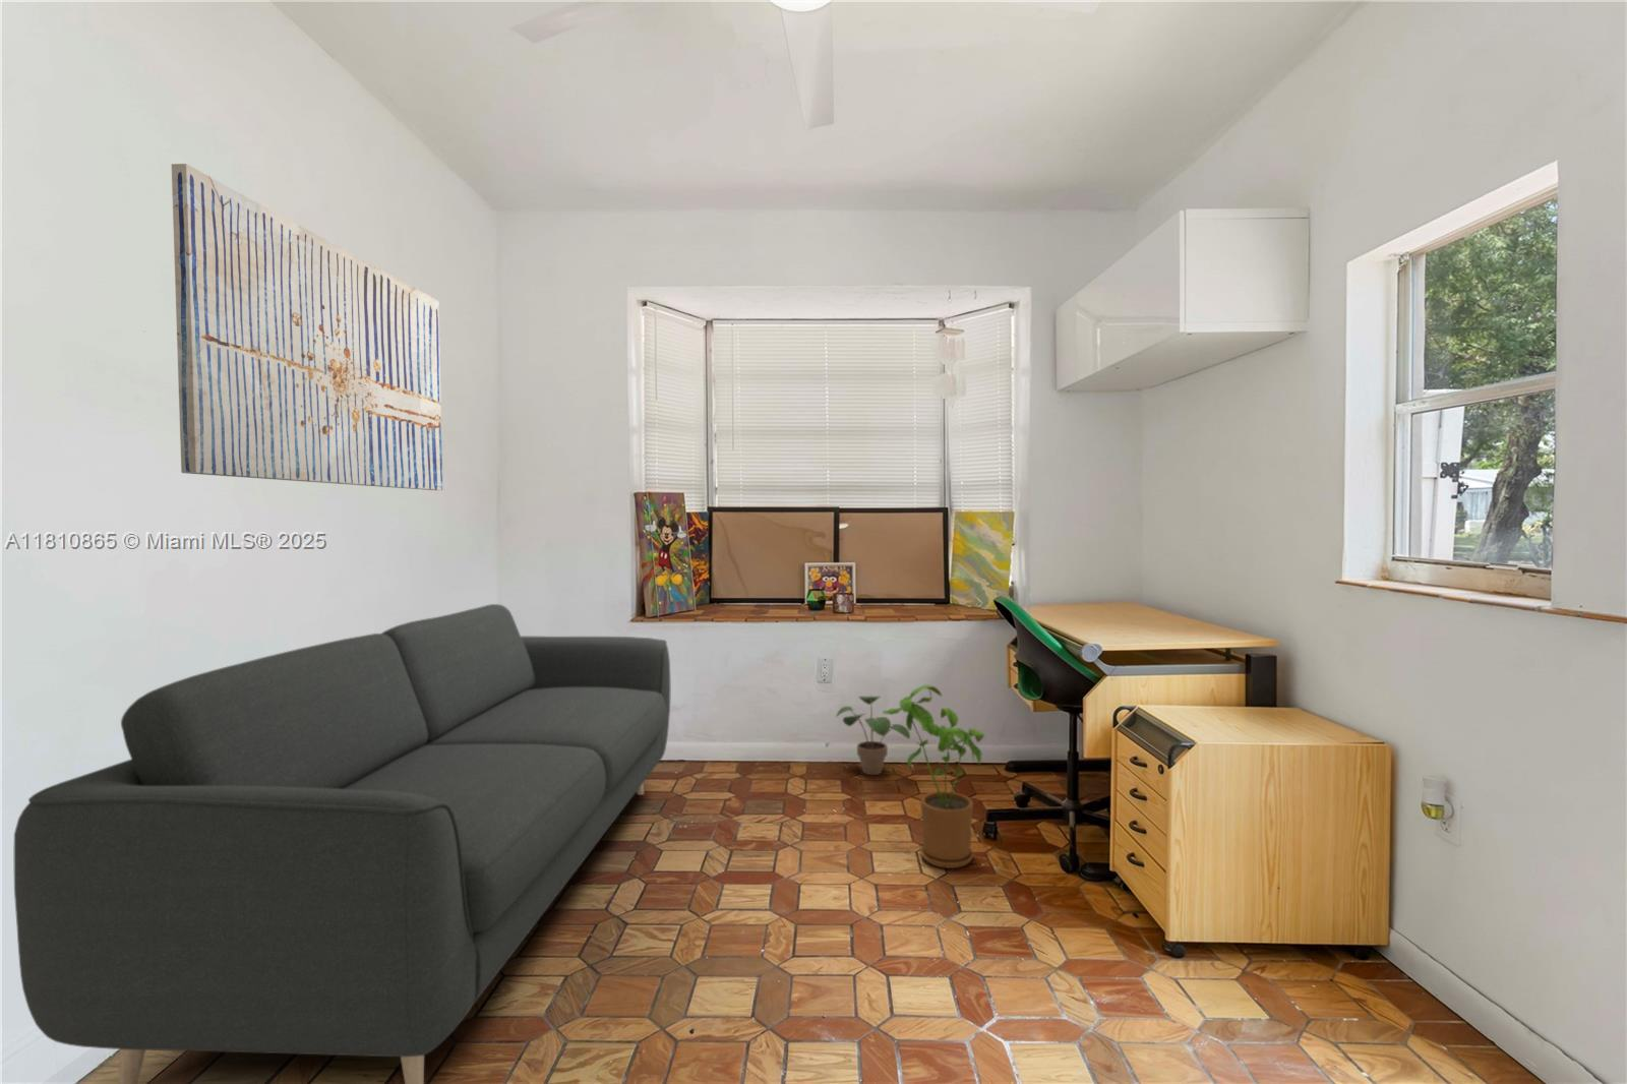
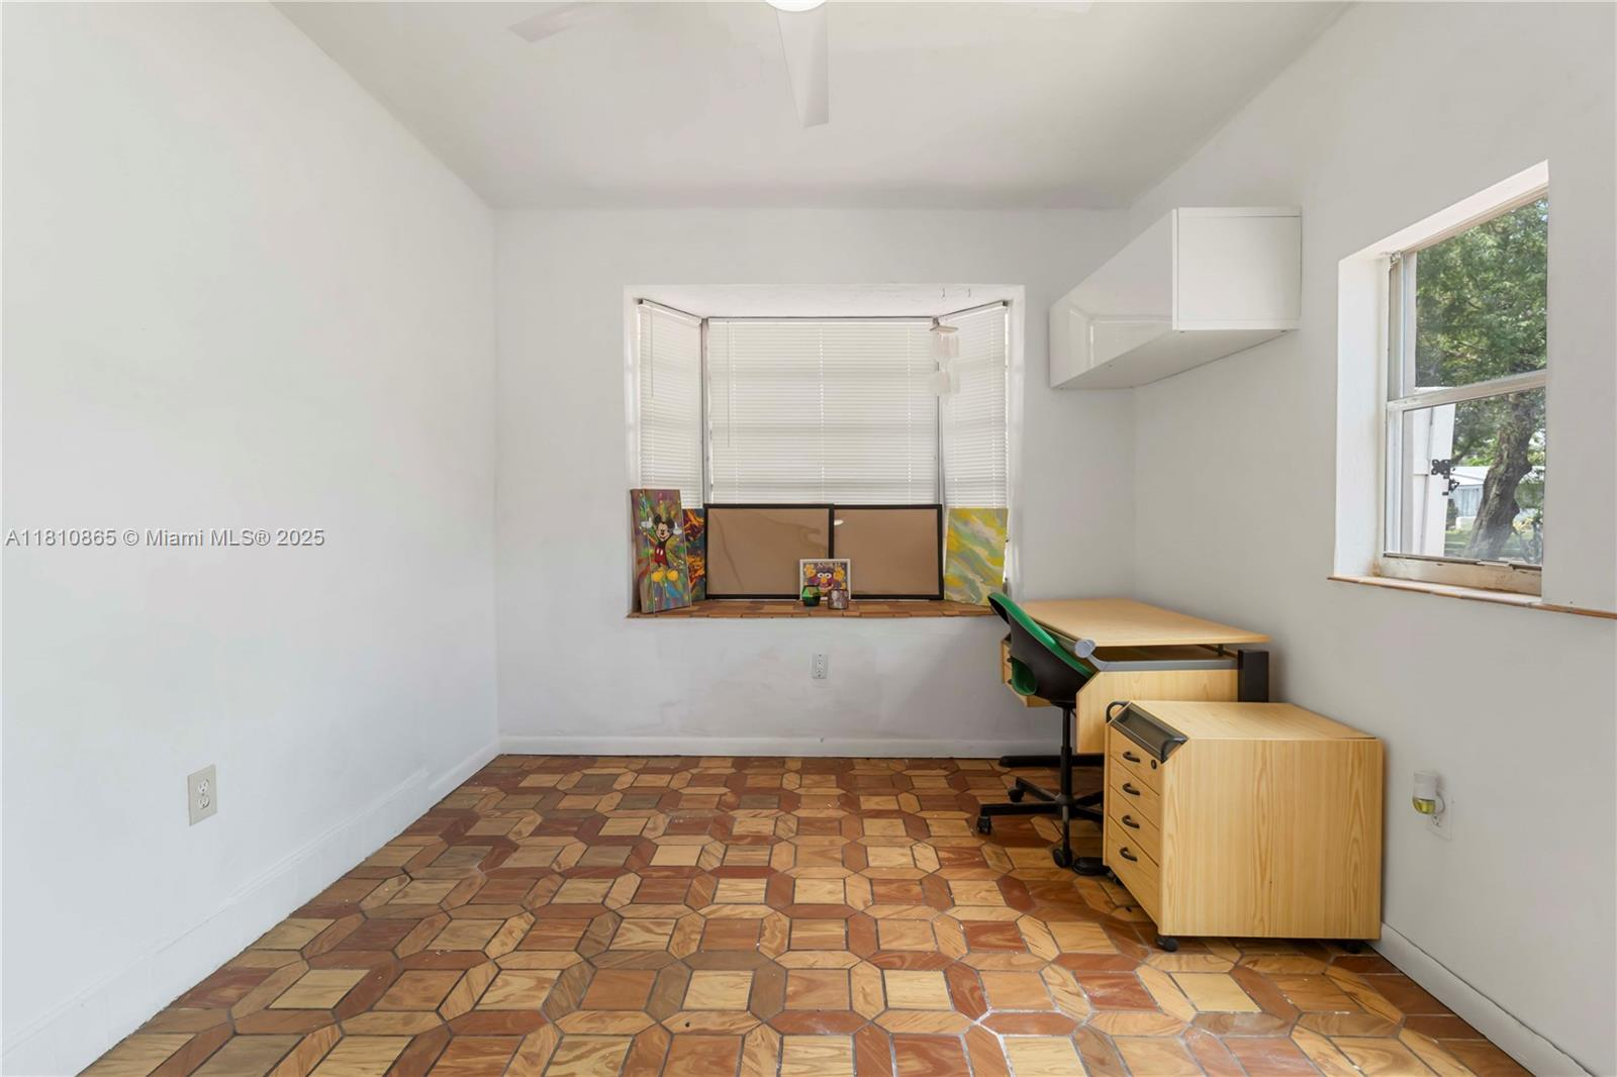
- potted plant (871, 737)
- wall art (340, 367)
- house plant (944, 772)
- sofa (469, 760)
